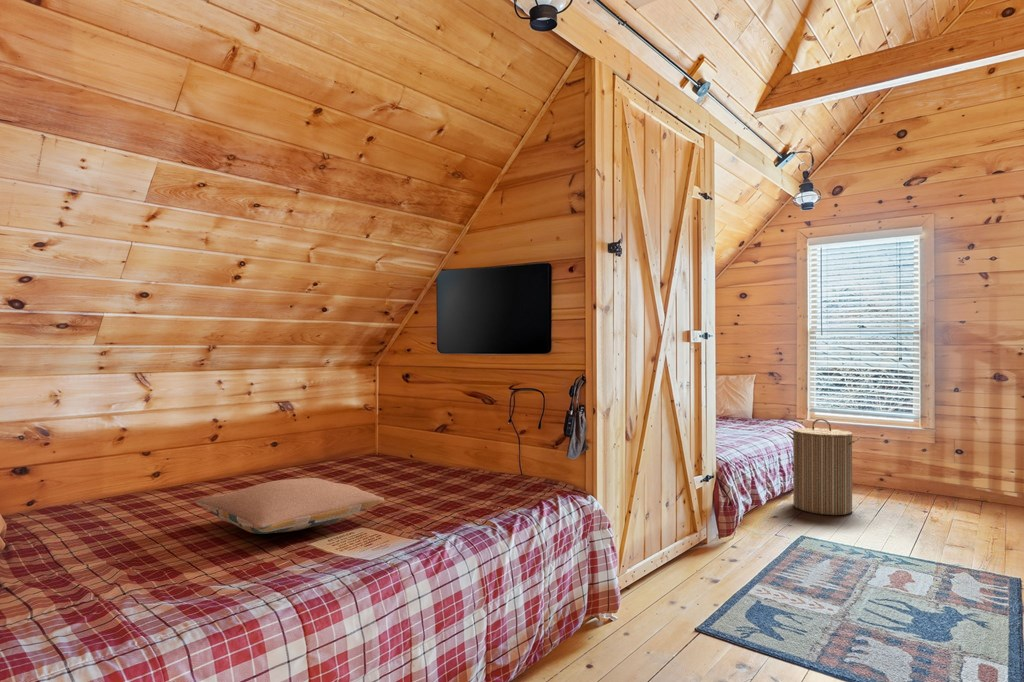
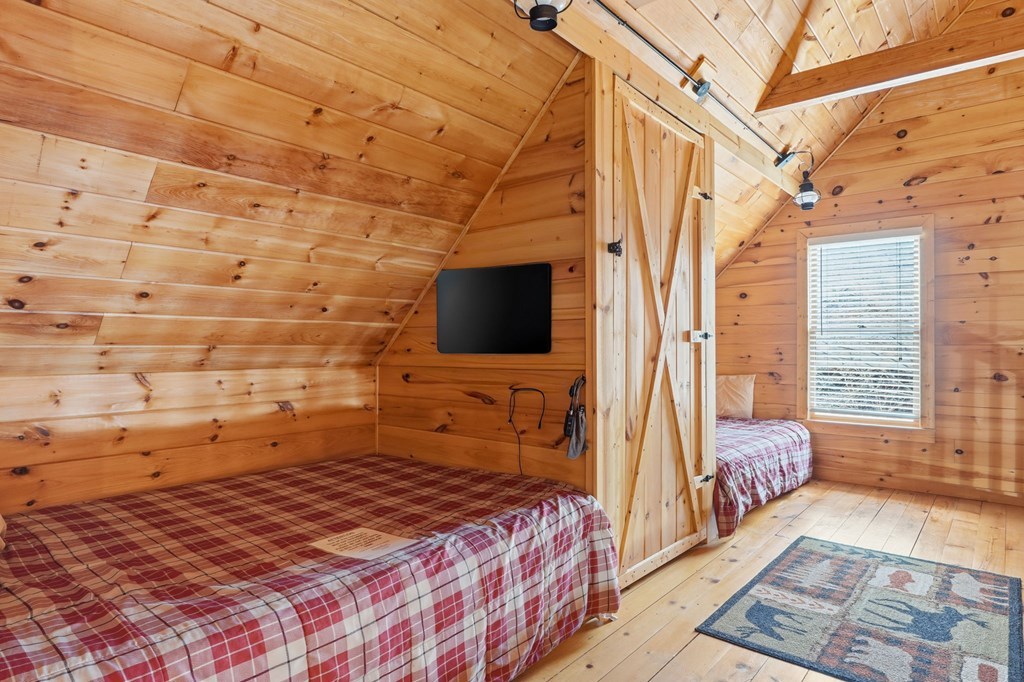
- laundry hamper (822, 463)
- pillow (291, 503)
